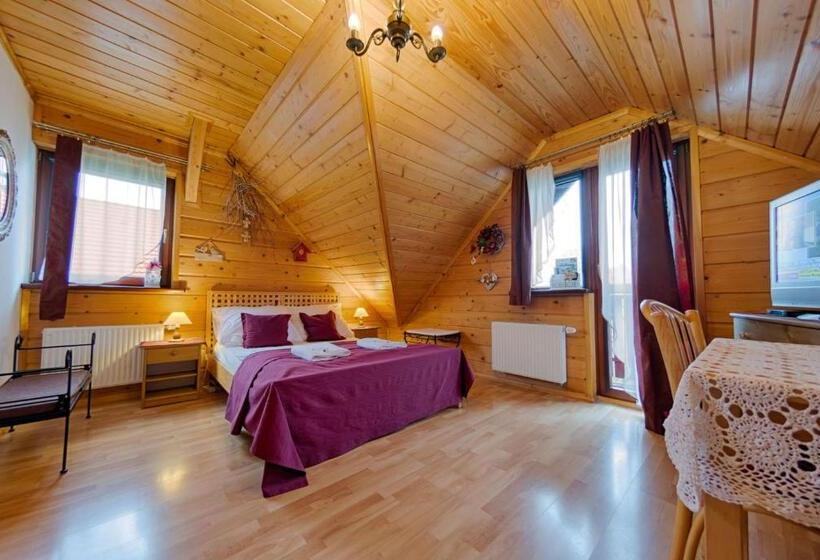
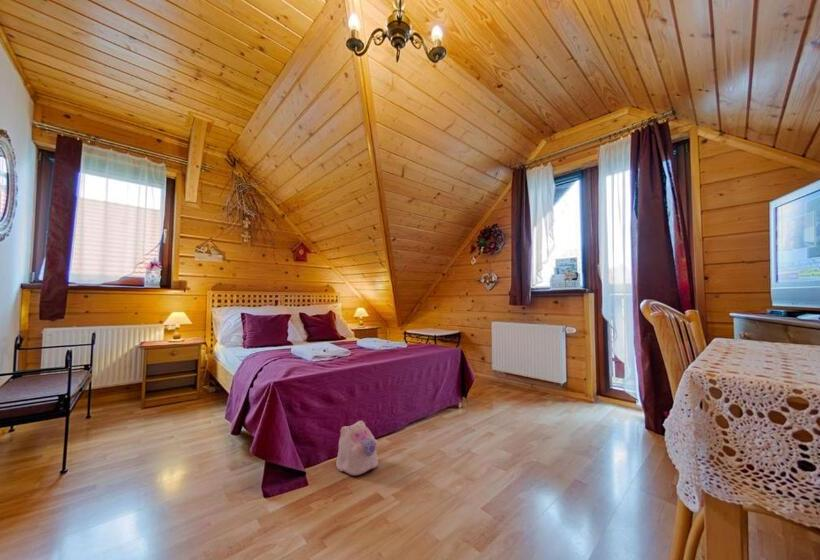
+ plush toy (358, 445)
